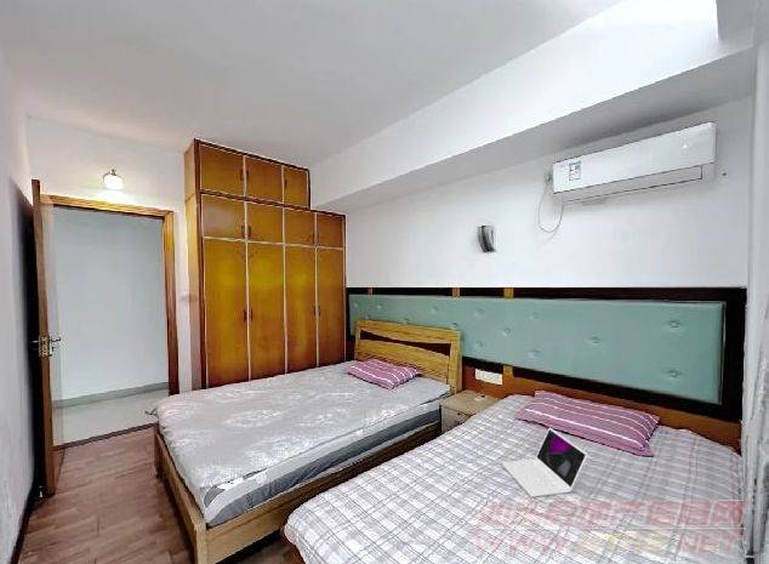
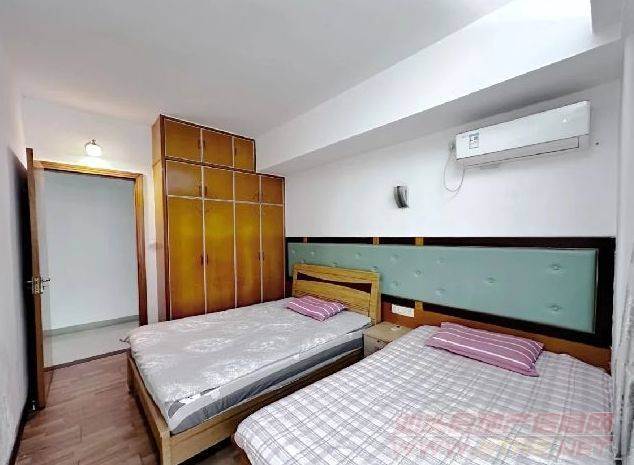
- laptop (541, 456)
